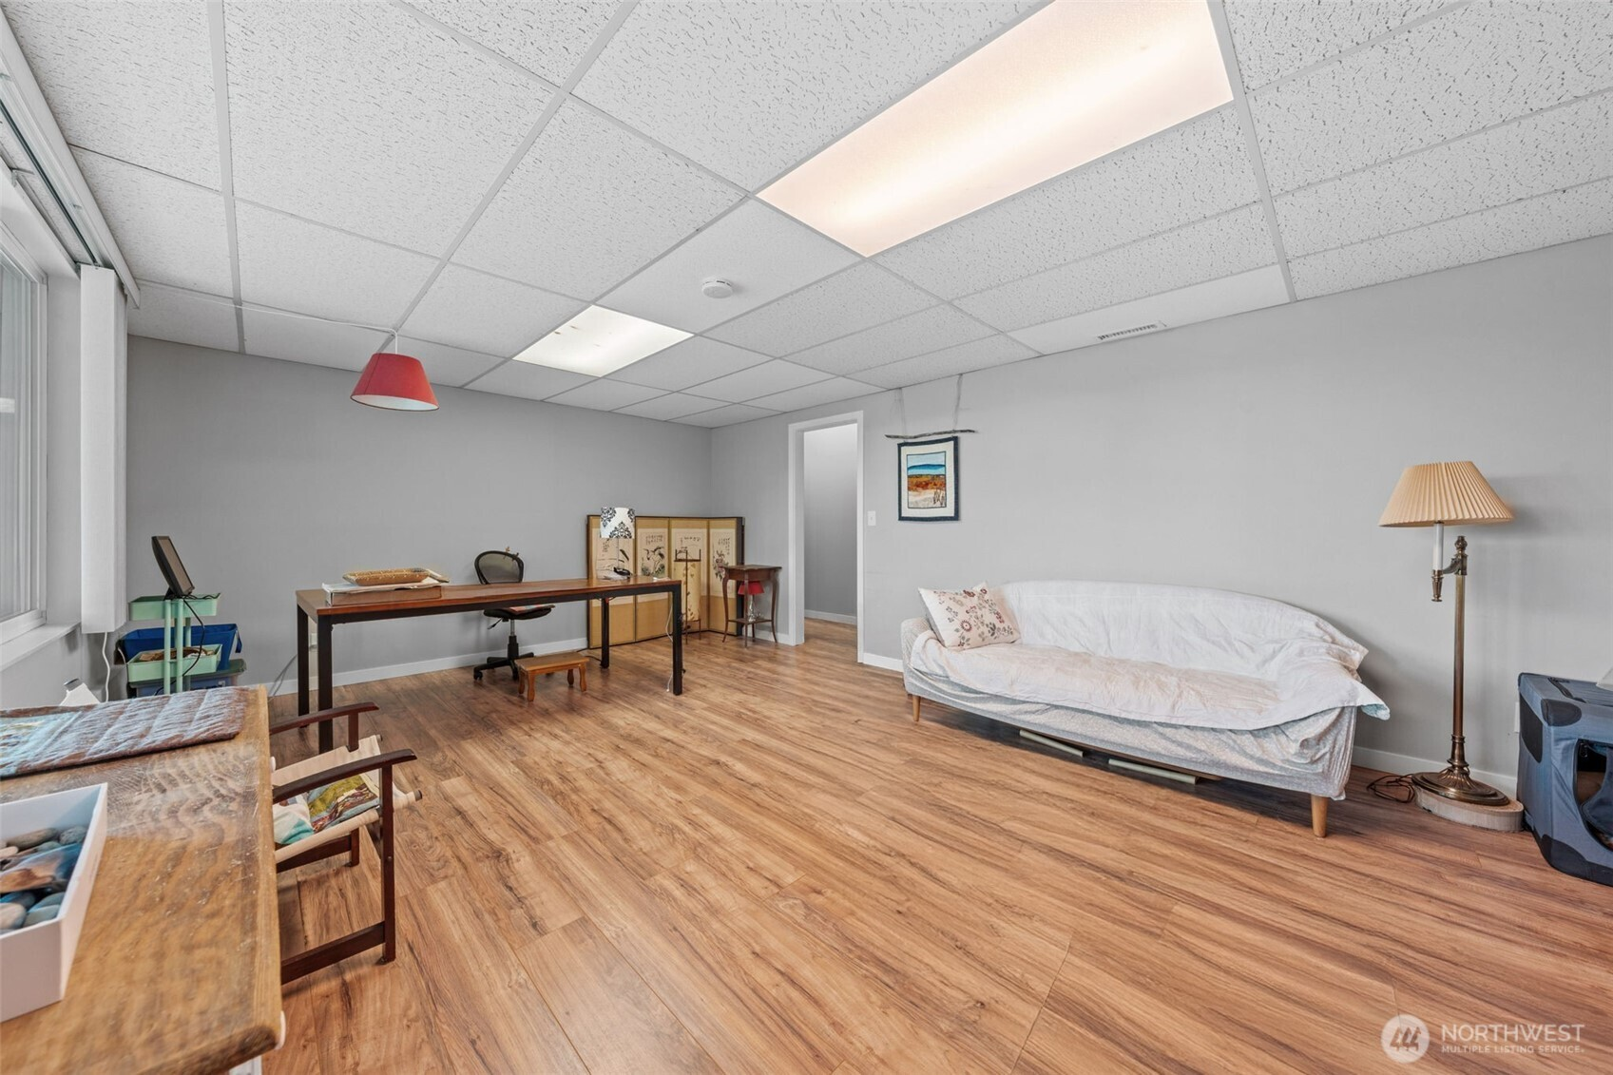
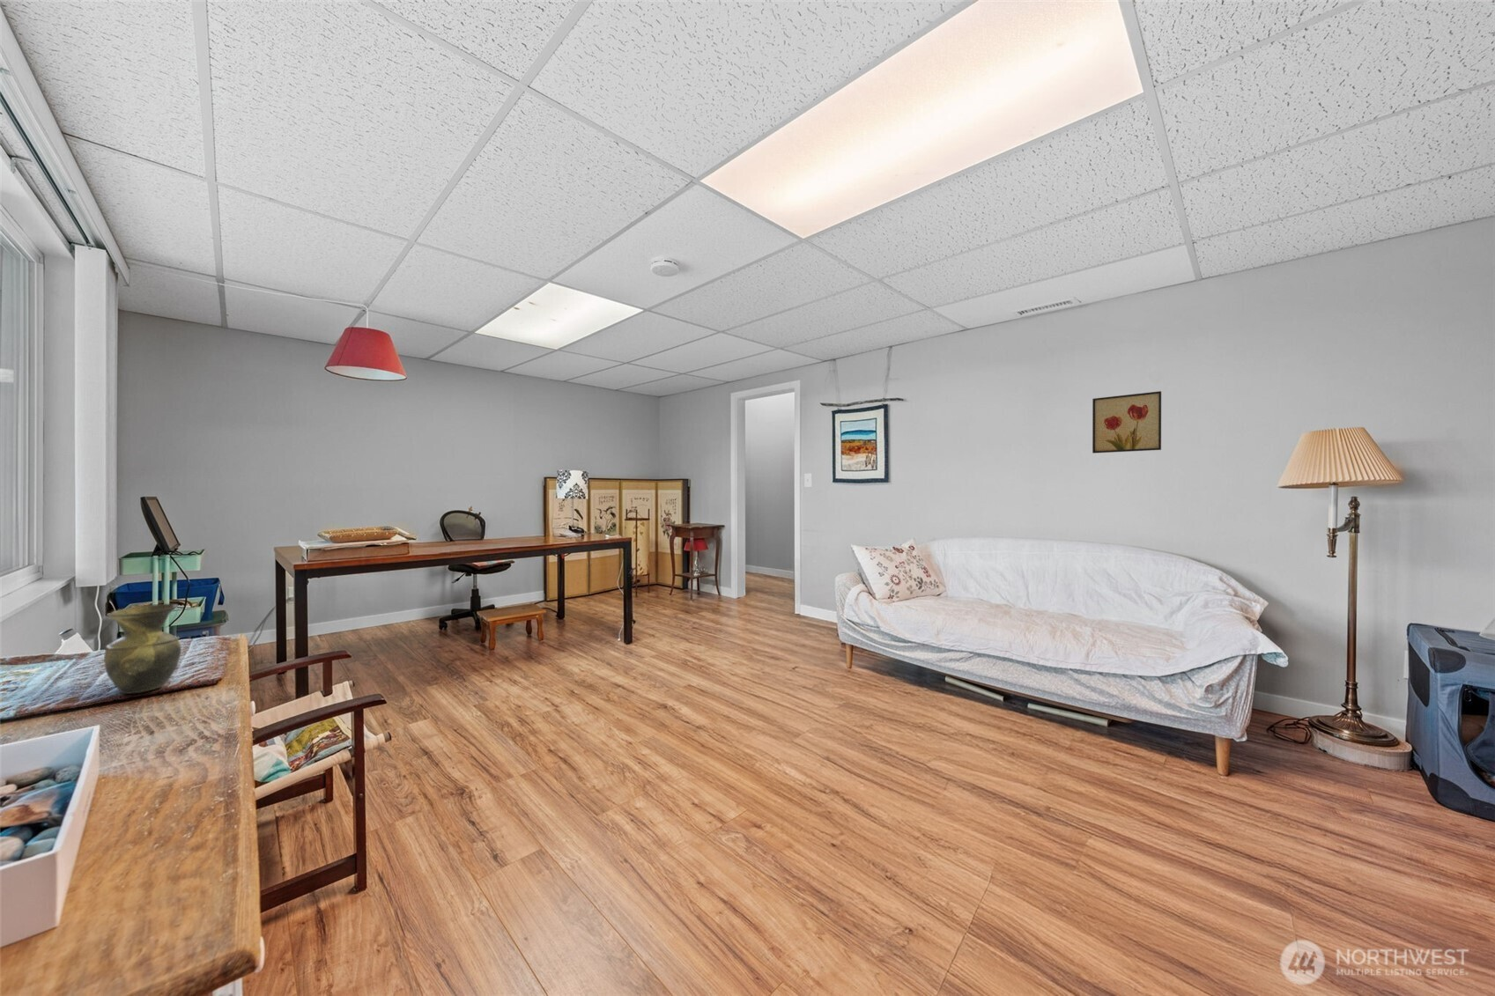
+ vase (143, 648)
+ wall art (1126, 422)
